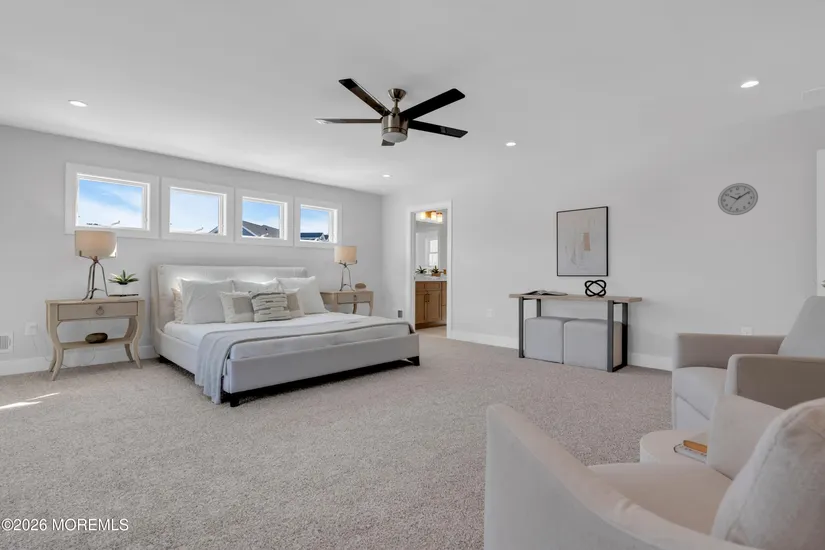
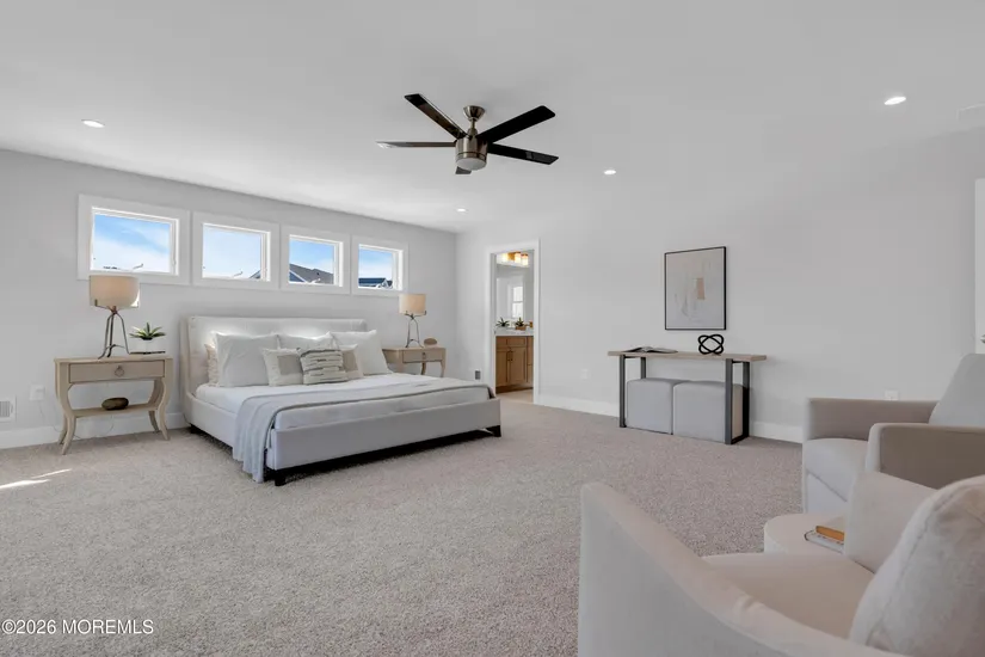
- wall clock (737, 199)
